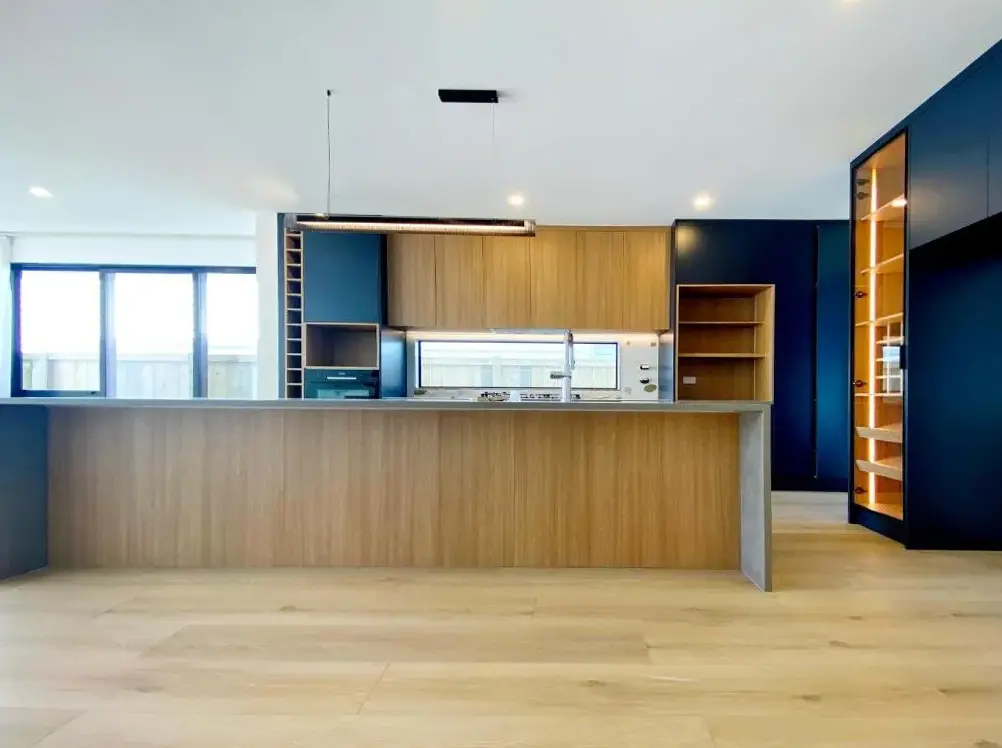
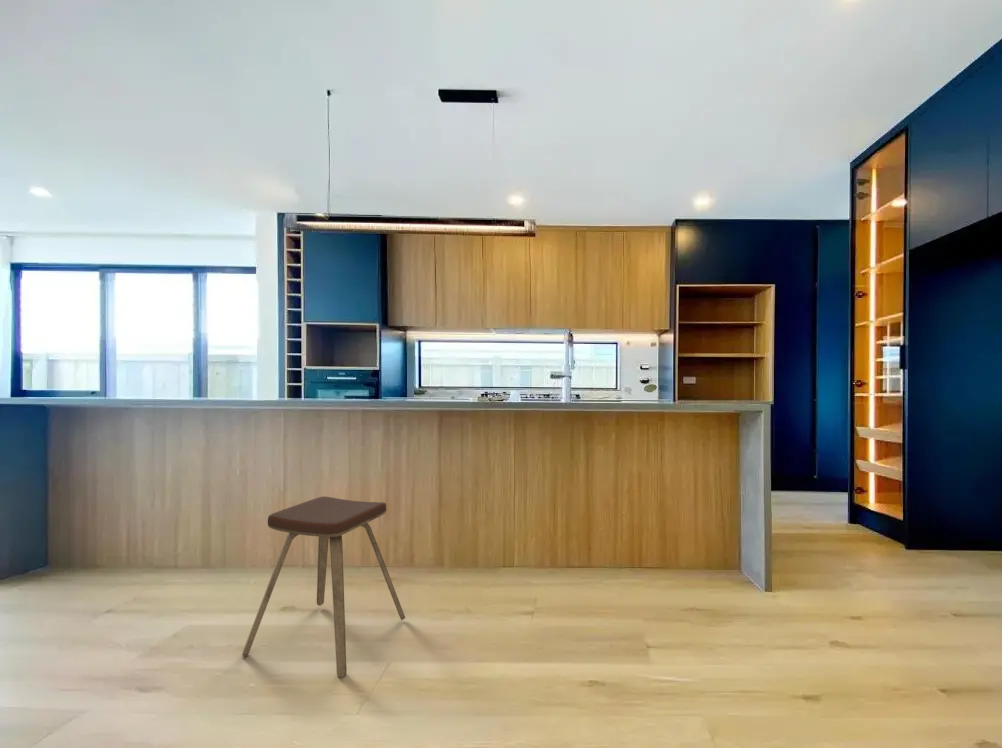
+ music stool (331, 572)
